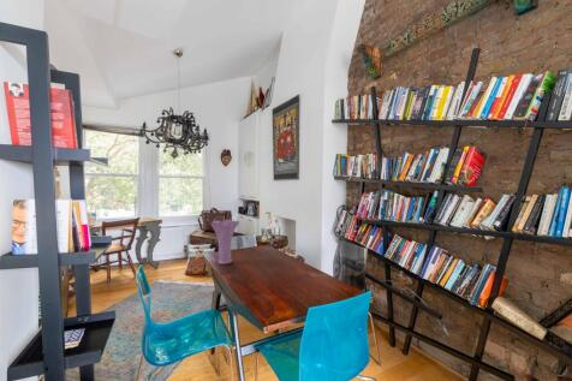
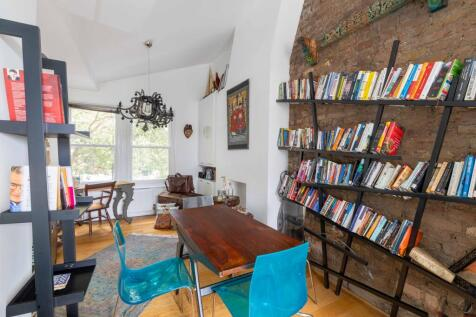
- vase (225, 242)
